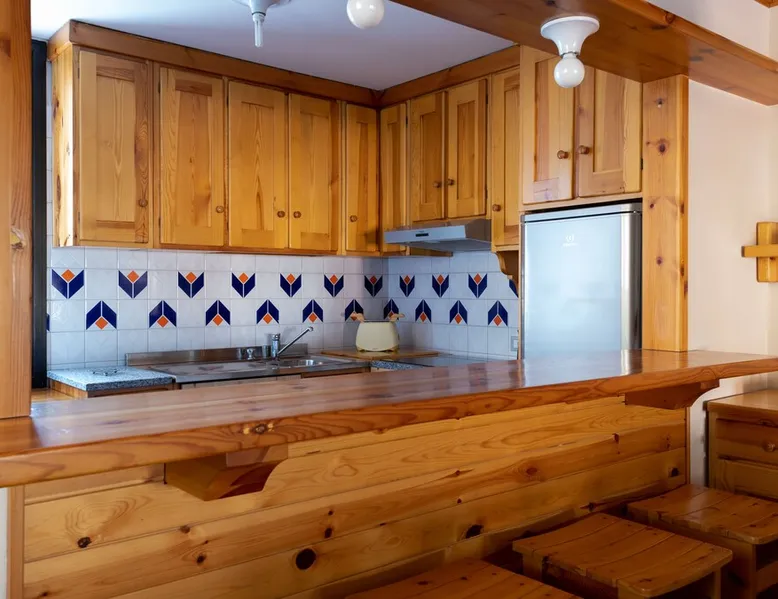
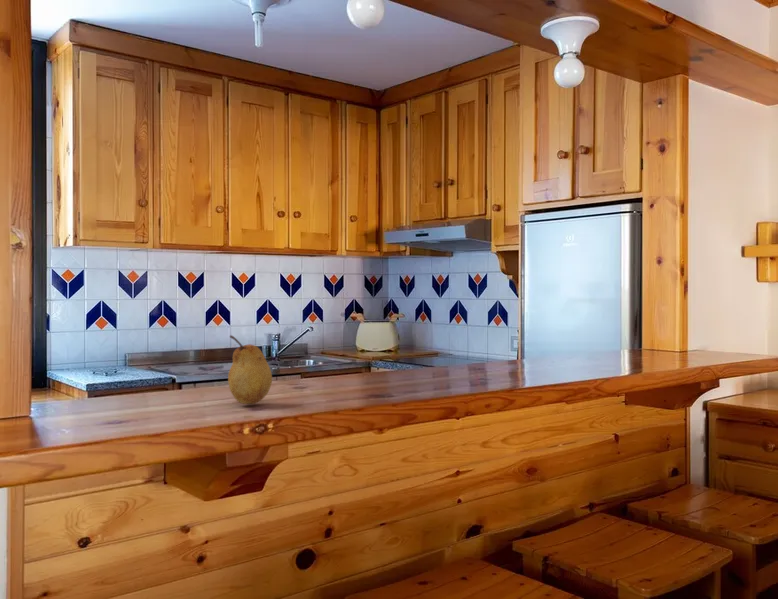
+ fruit (249, 369)
